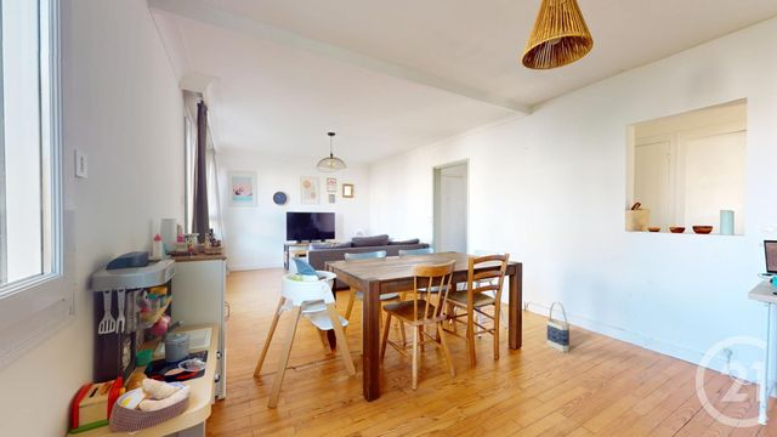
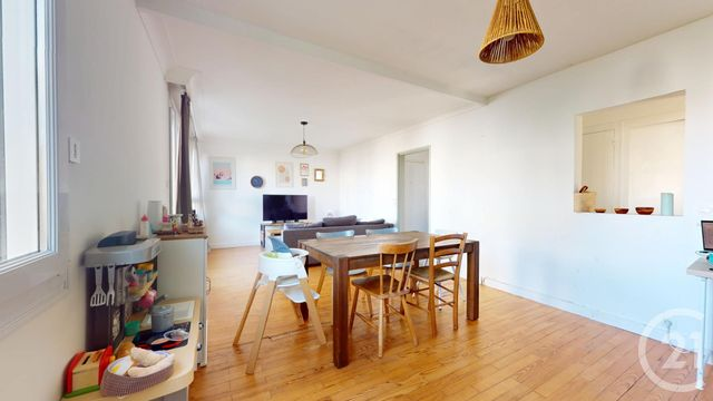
- bag (557, 324)
